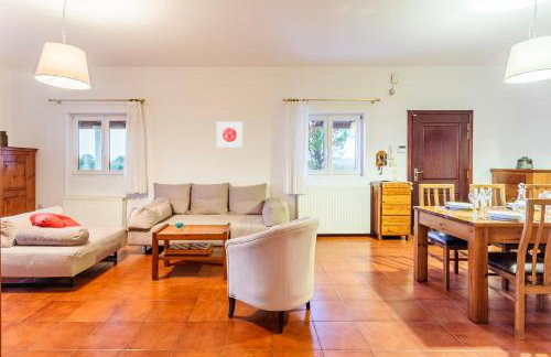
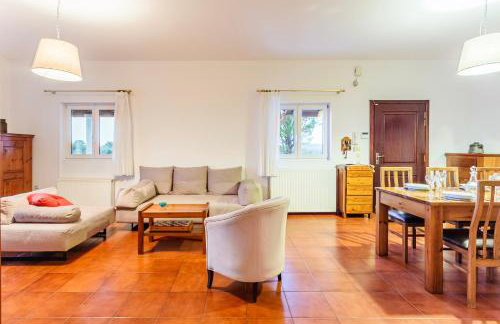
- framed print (229, 134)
